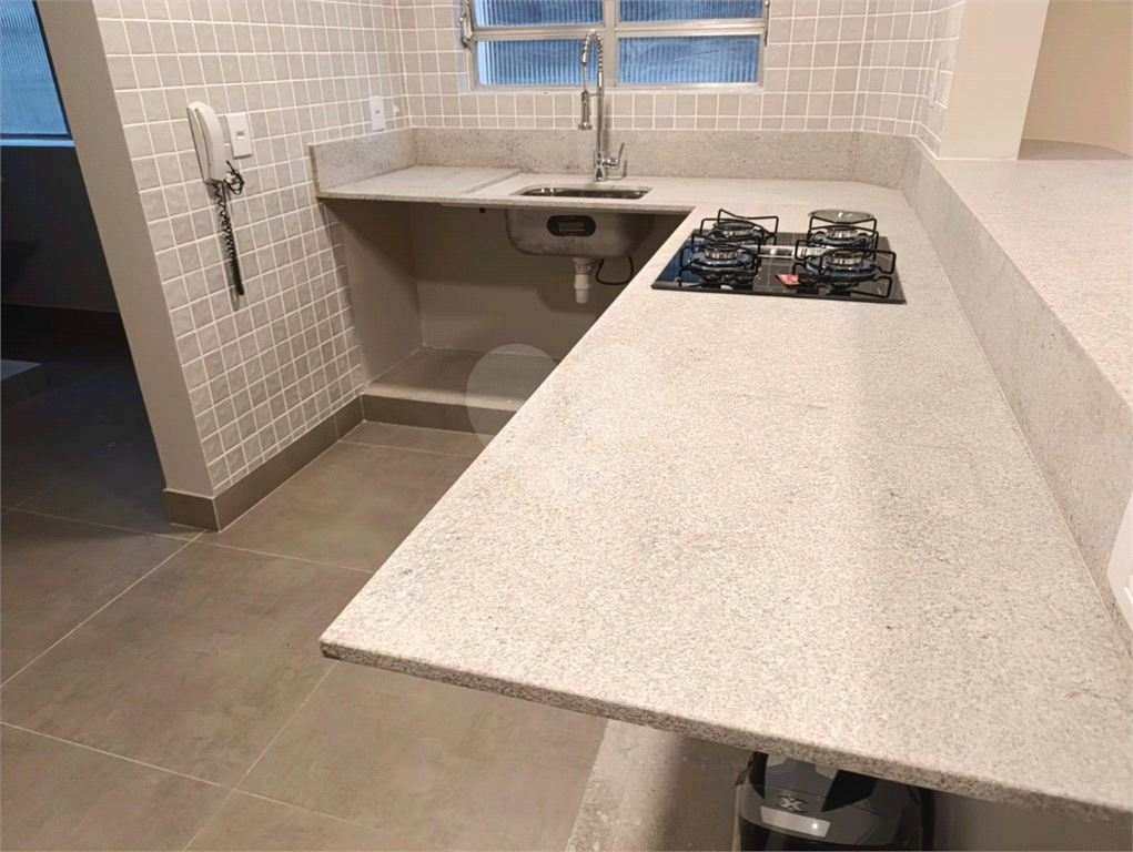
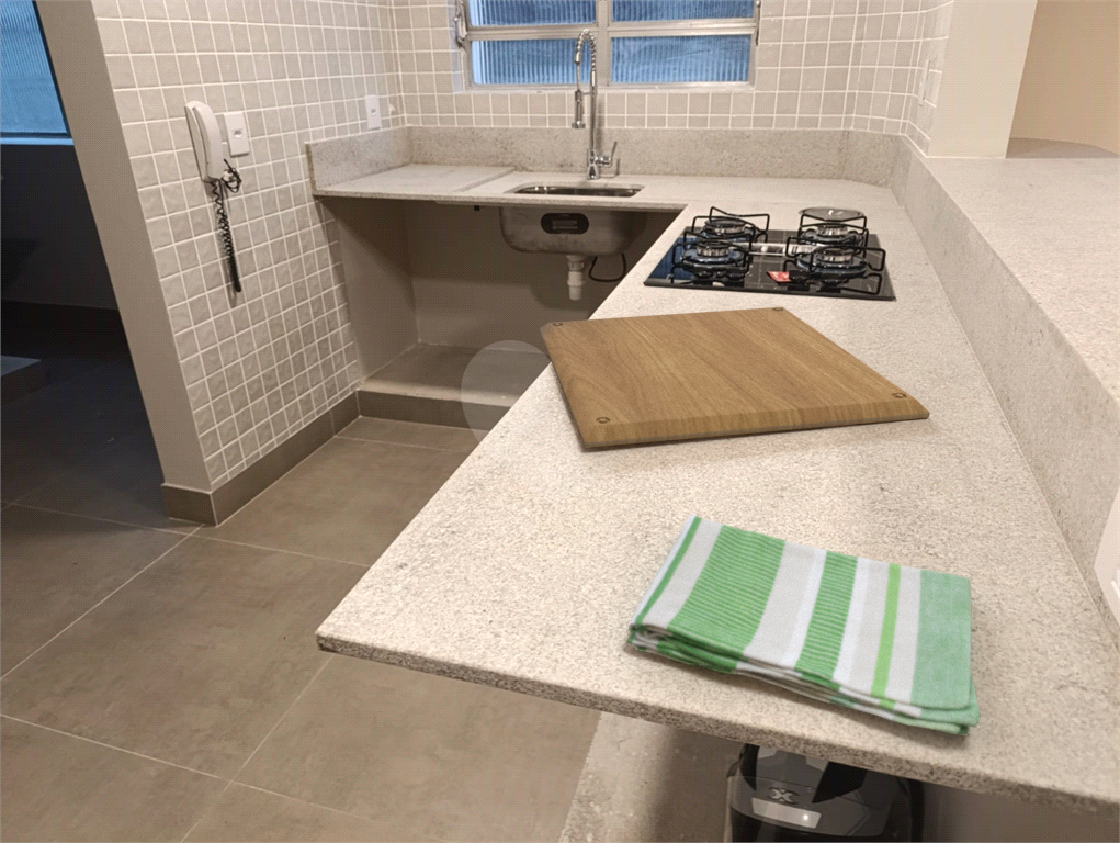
+ dish towel (804, 606)
+ chopping board (705, 361)
